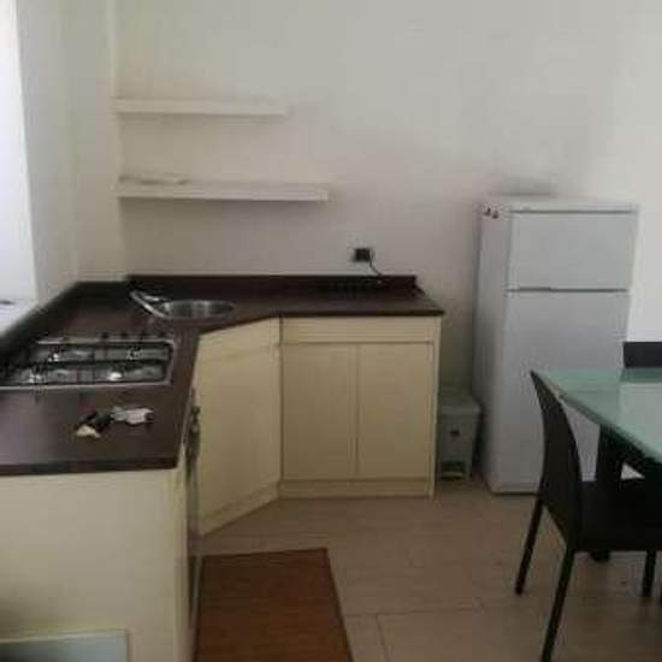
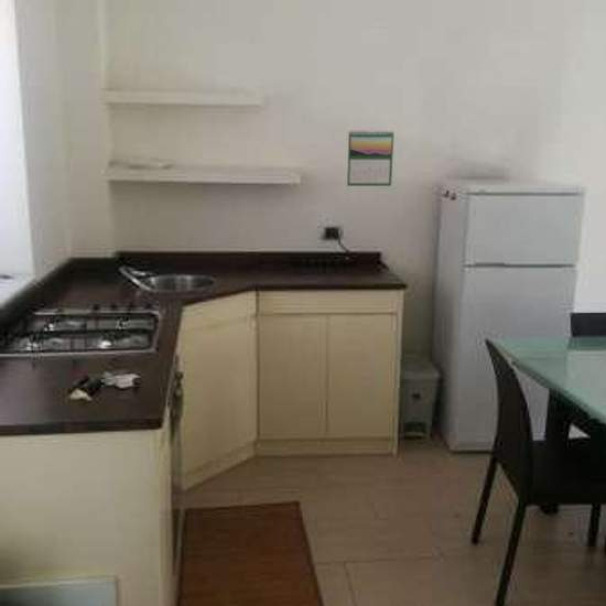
+ calendar (370, 158)
